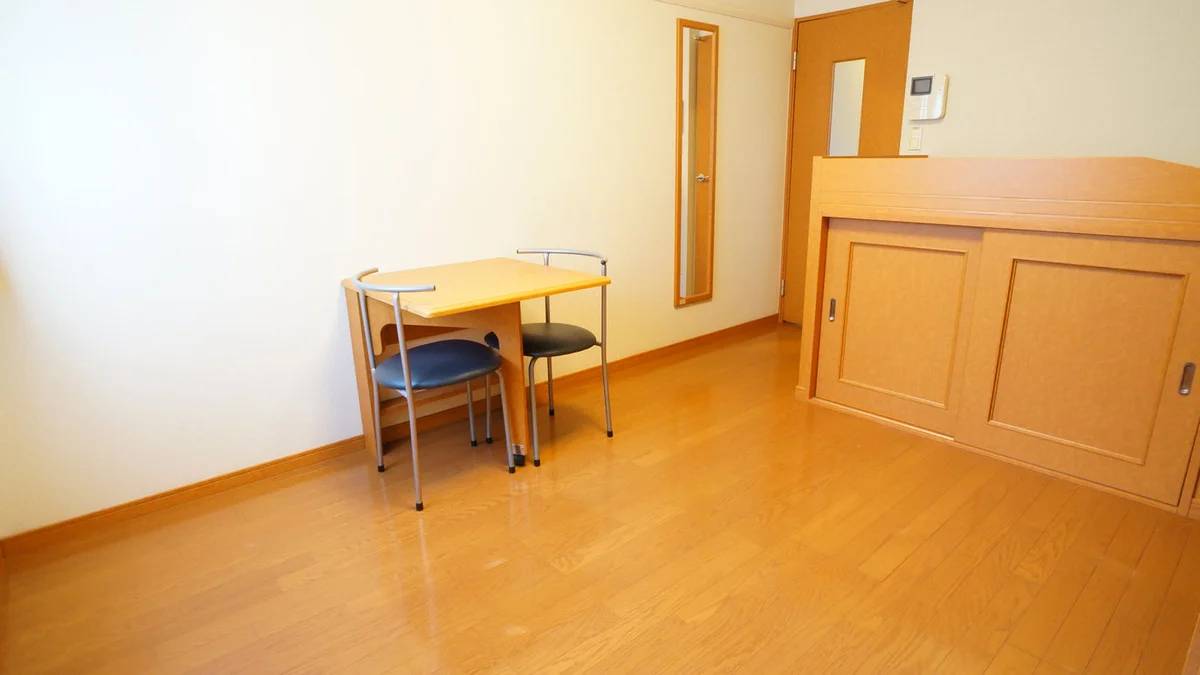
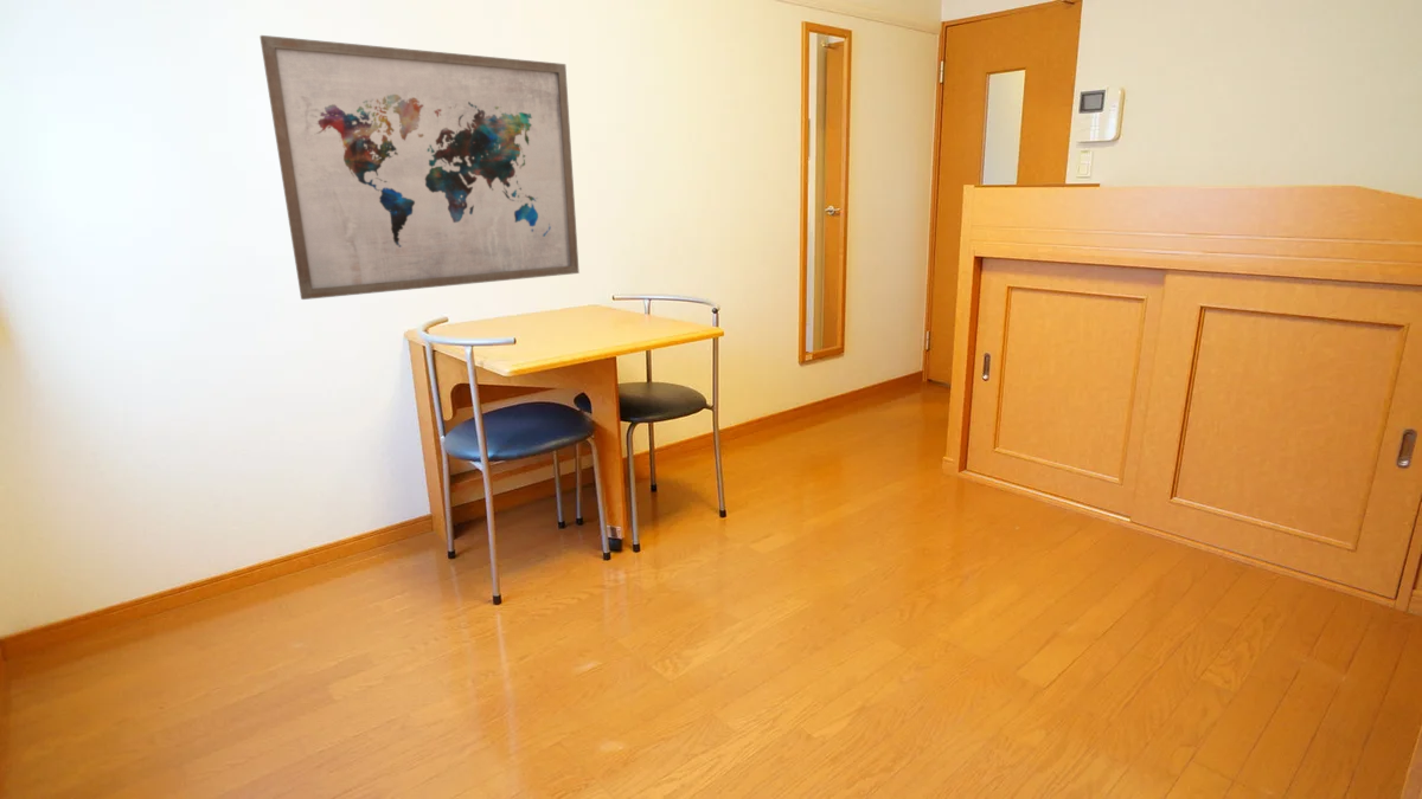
+ wall art (443, 172)
